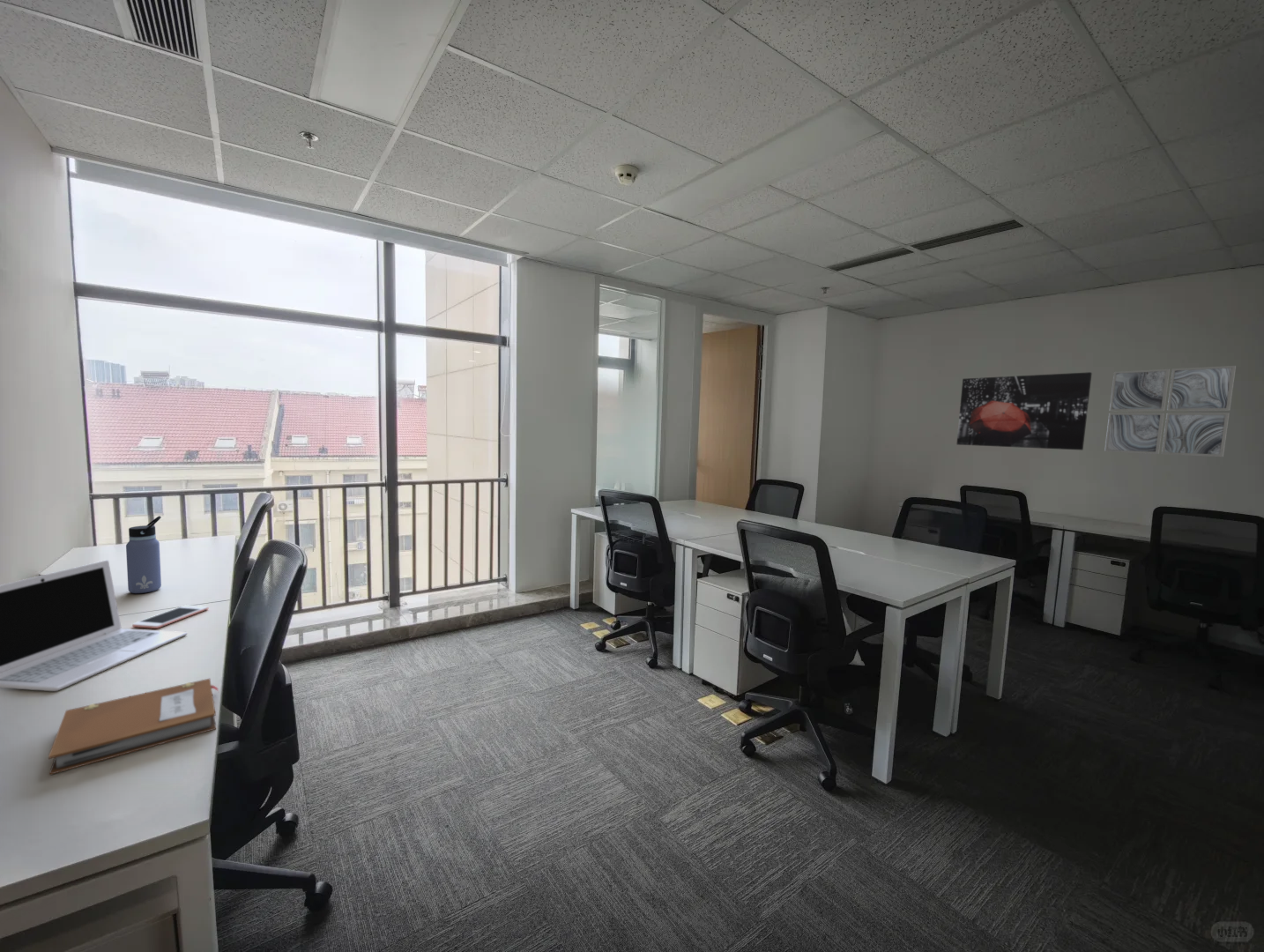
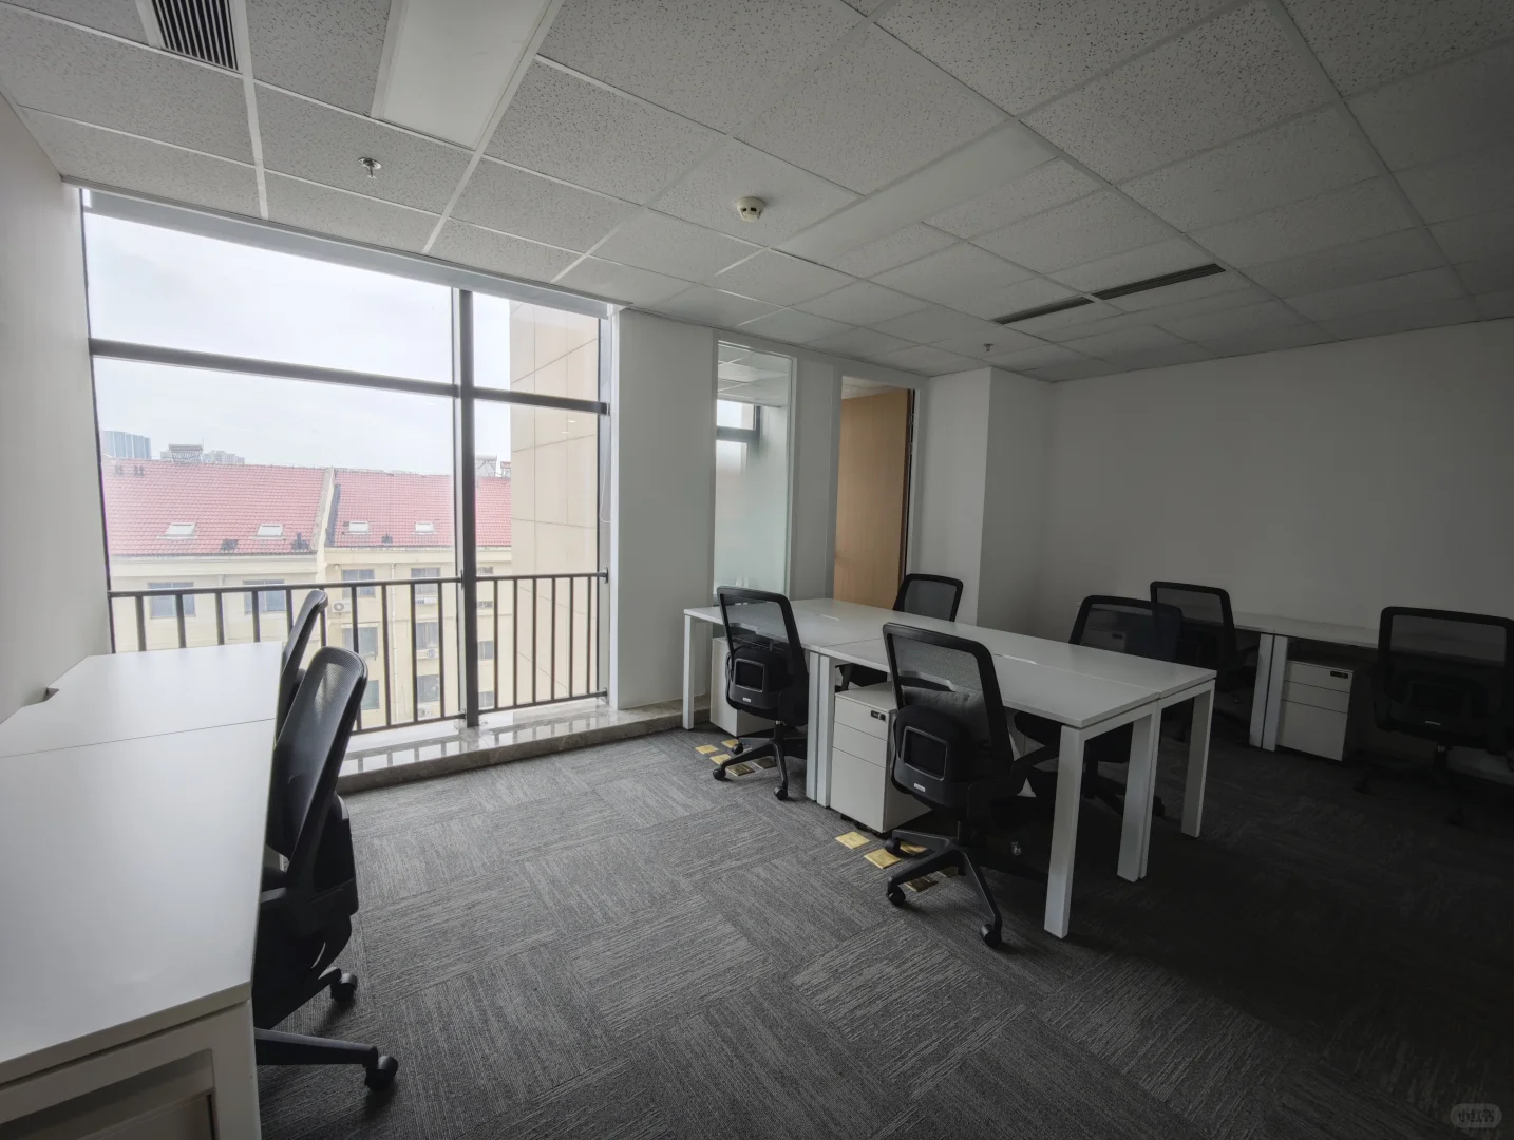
- wall art (1018, 412)
- cell phone (172, 616)
- notebook (145, 717)
- water bottle (145, 554)
- wall art (1167, 413)
- laptop (85, 618)
